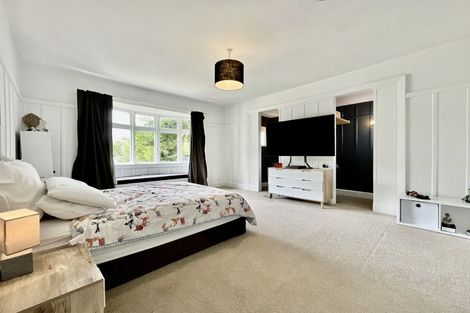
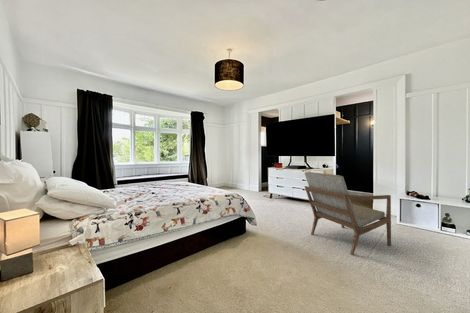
+ armchair (343, 206)
